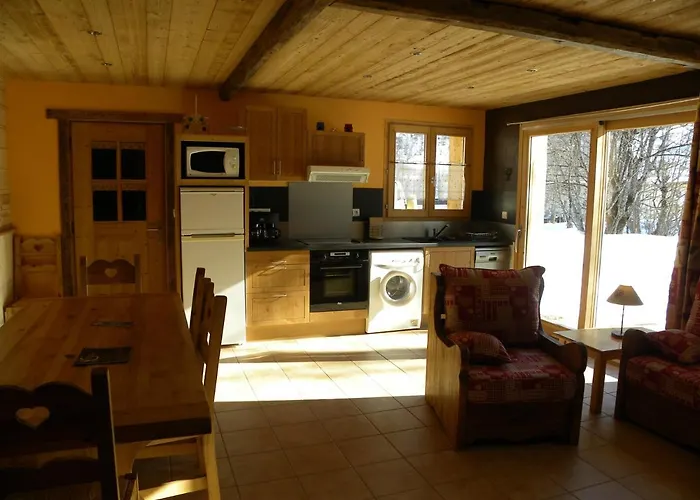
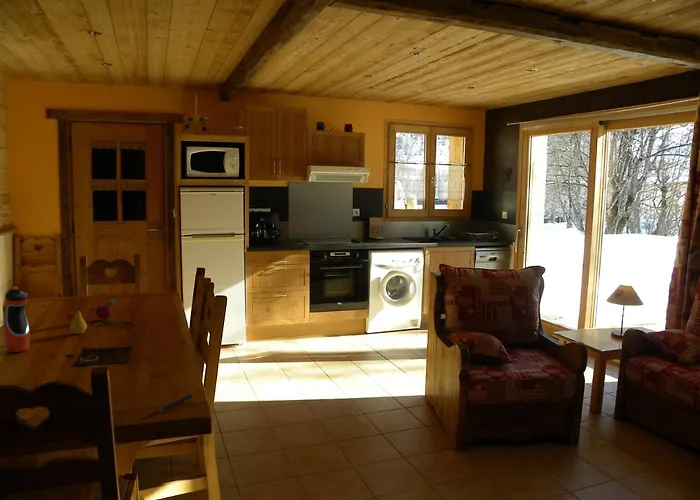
+ water bottle (16, 318)
+ pen (175, 403)
+ fruit (78, 319)
+ fruit (106, 308)
